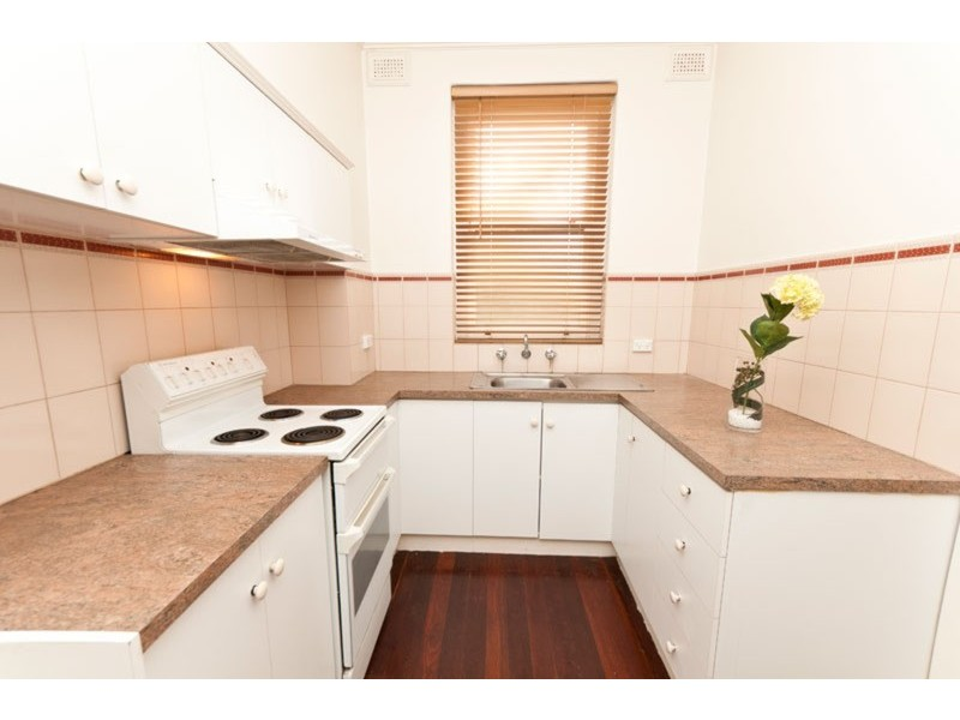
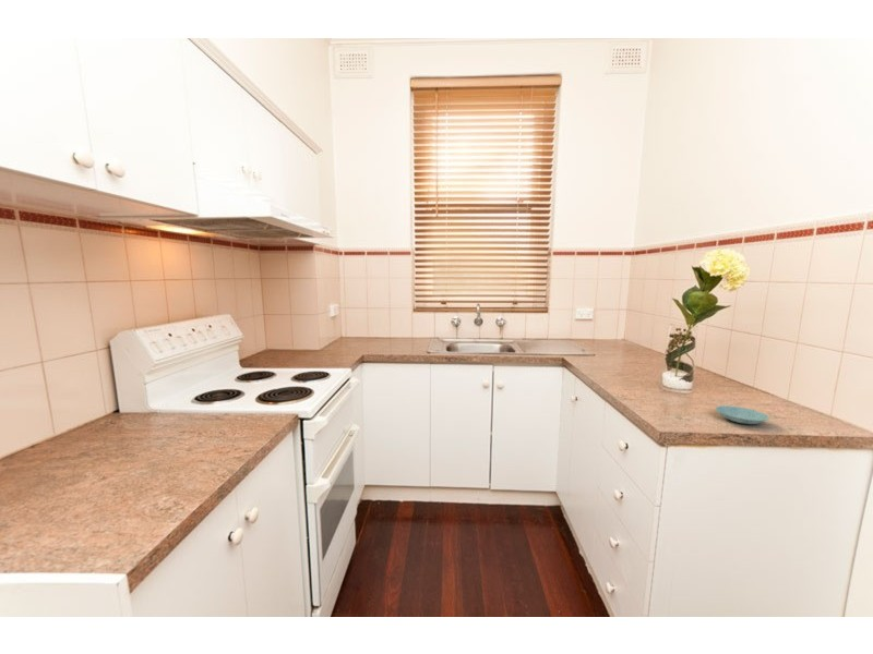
+ saucer (741, 415)
